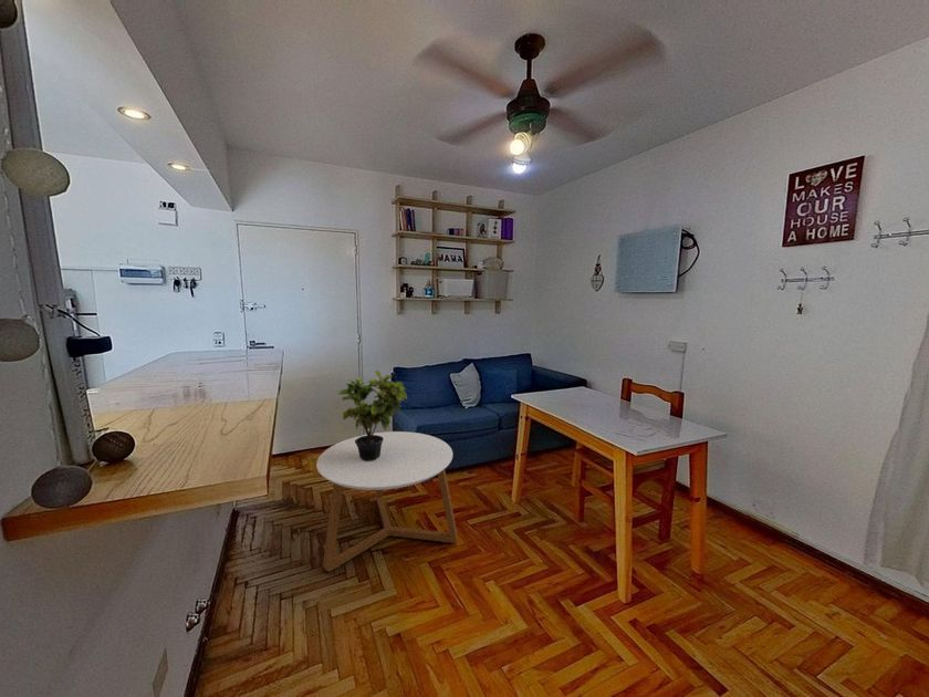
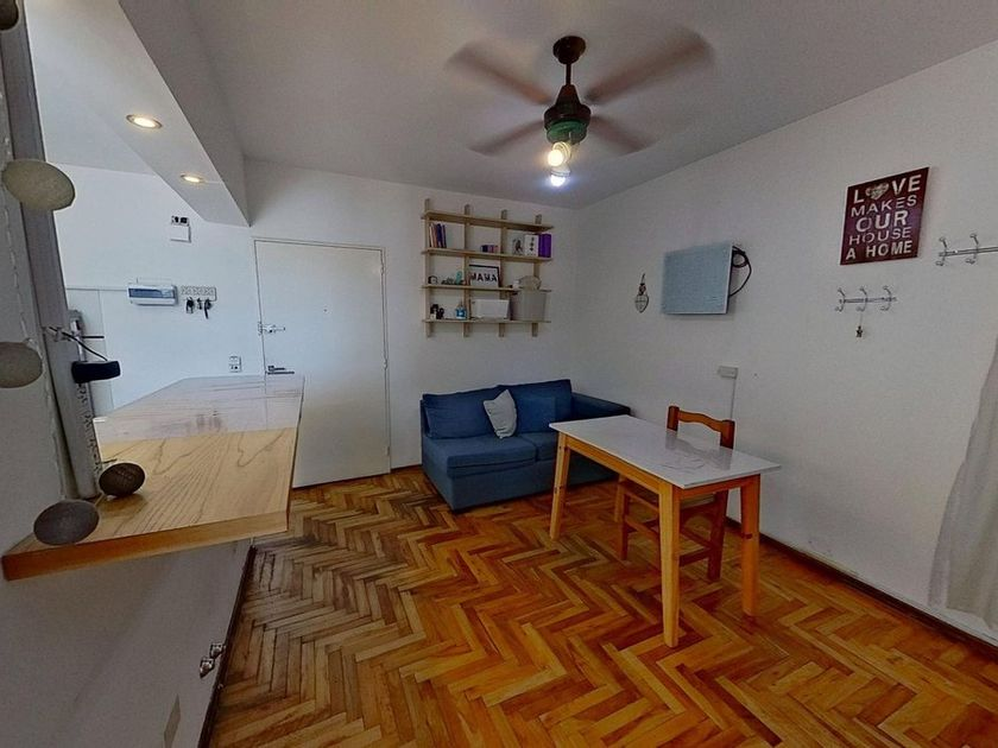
- coffee table (382, 496)
- potted plant (374, 414)
